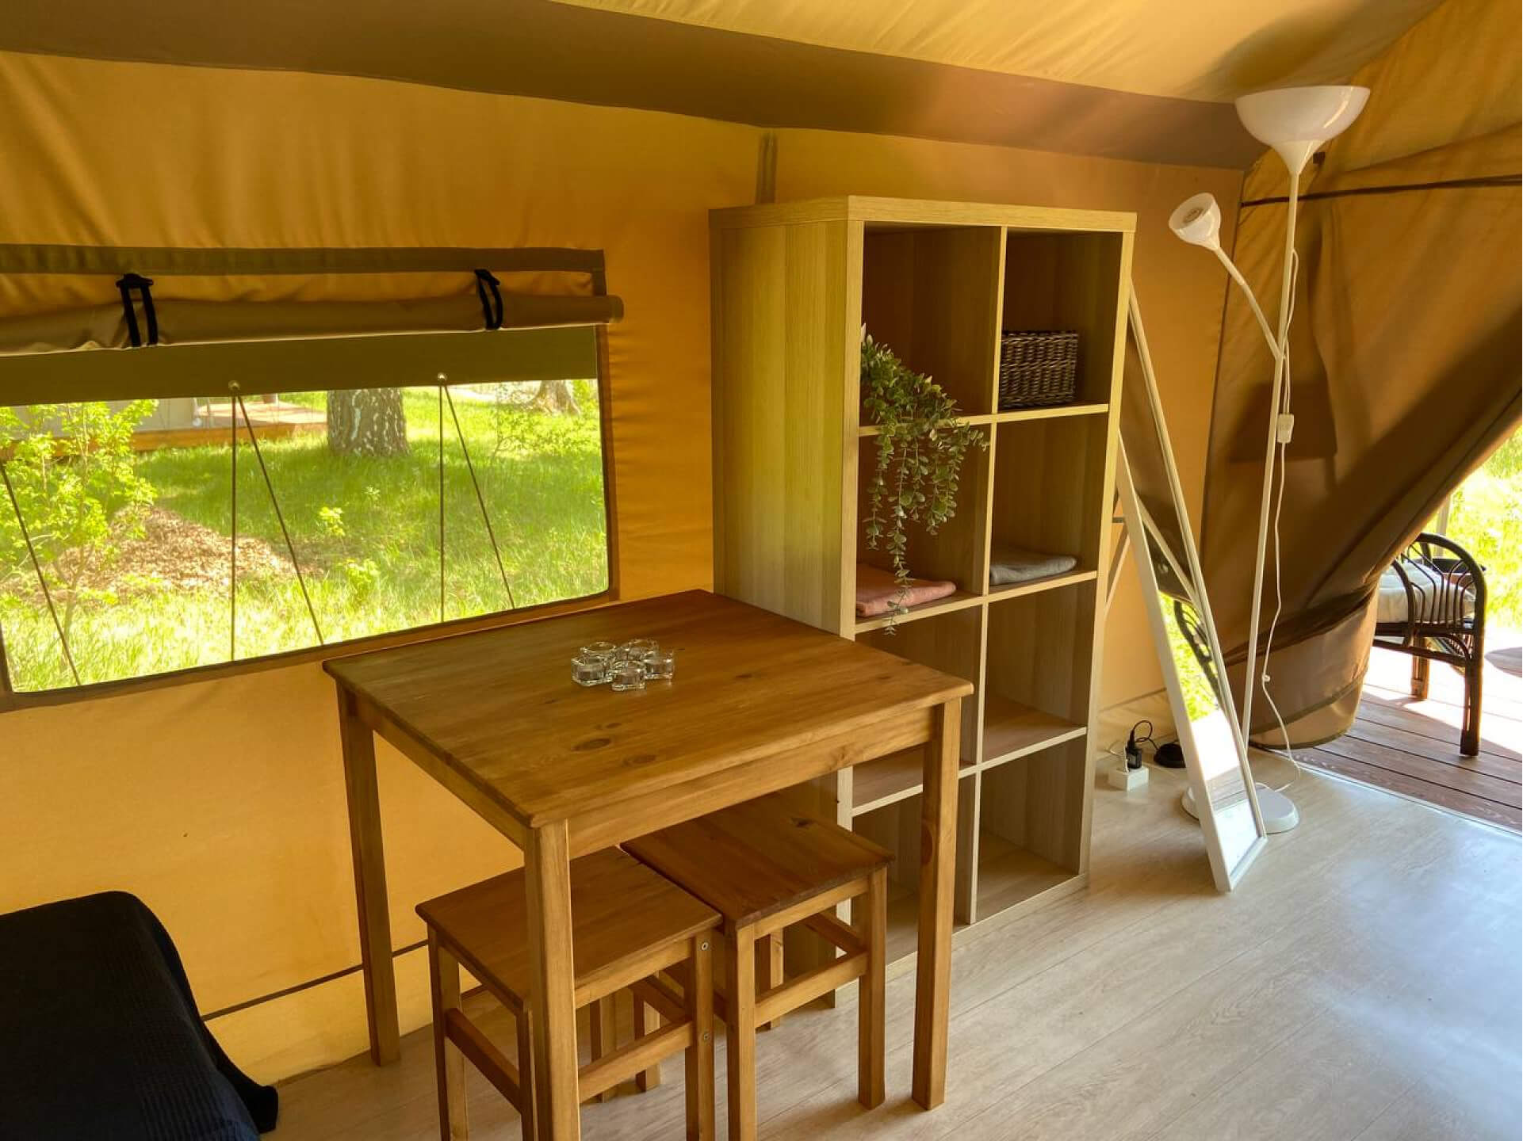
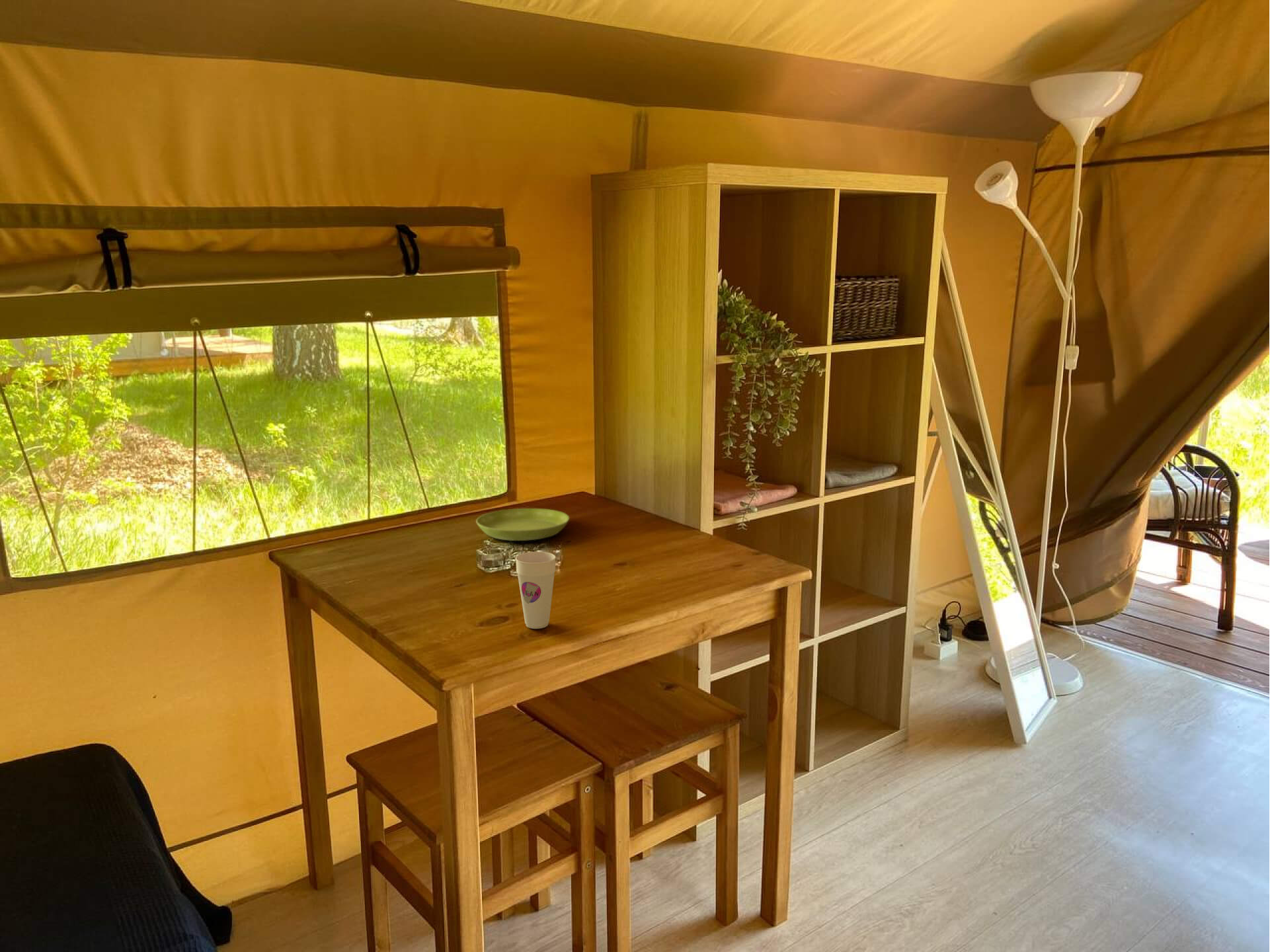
+ saucer (523, 525)
+ cup (536, 591)
